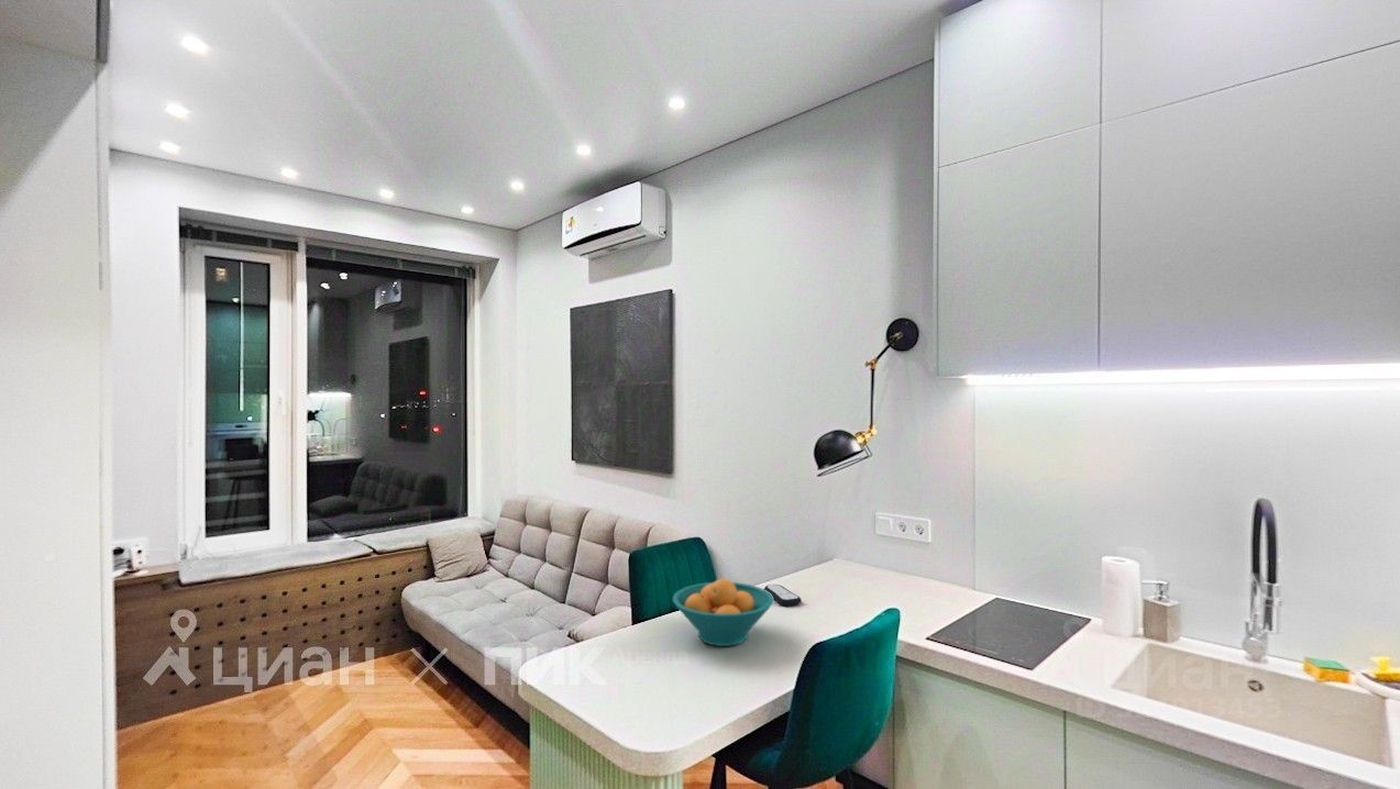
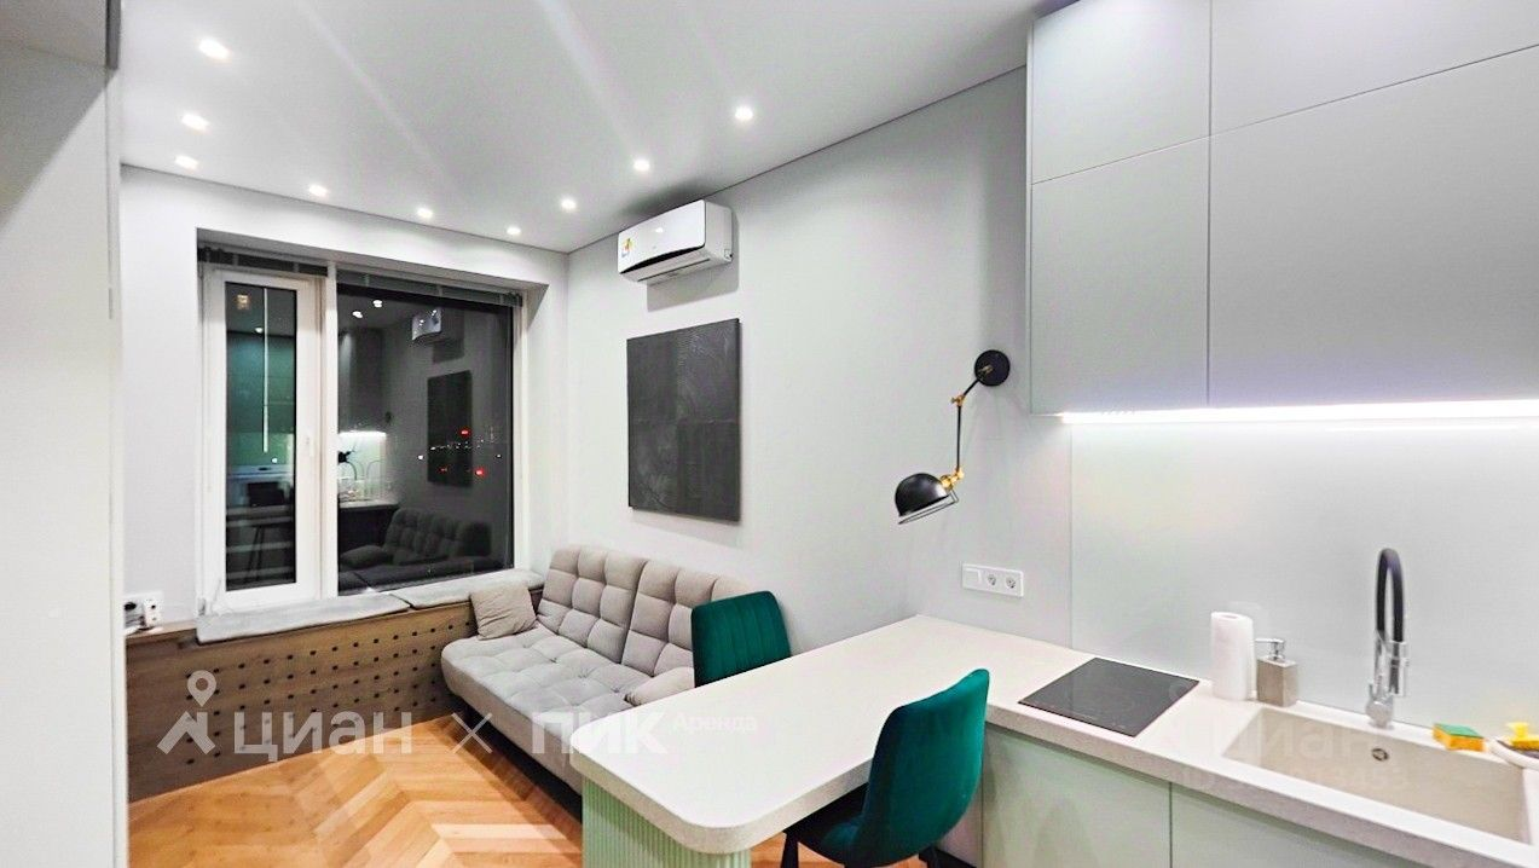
- fruit bowl (723, 608)
- remote control (781, 593)
